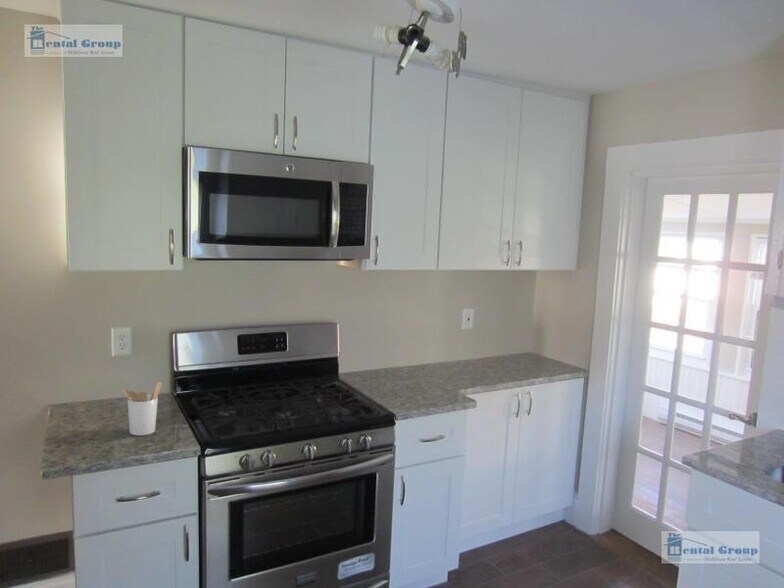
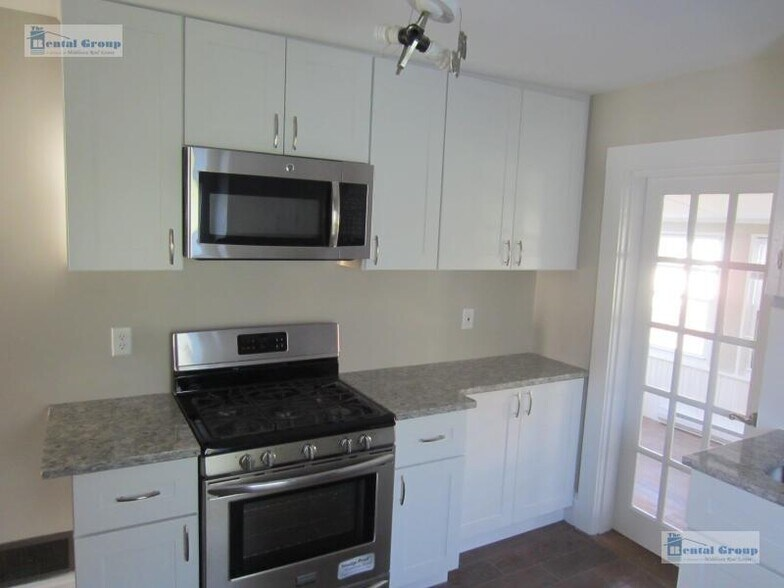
- utensil holder (140, 408)
